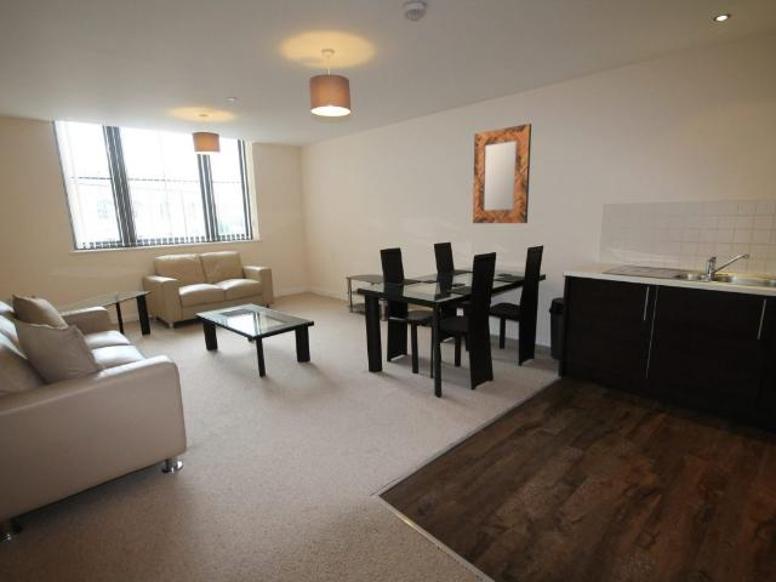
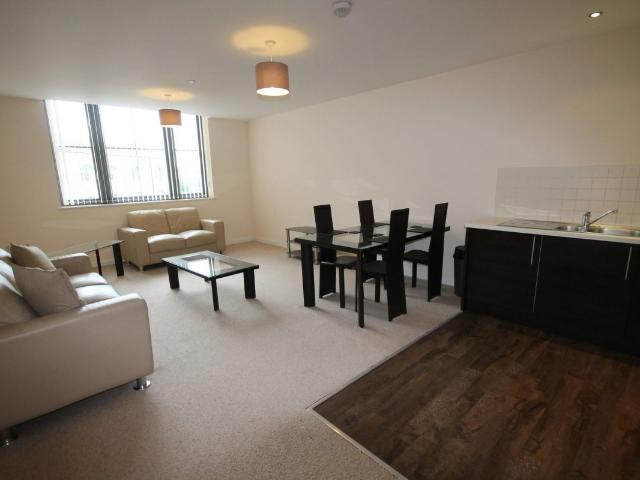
- home mirror (500, 177)
